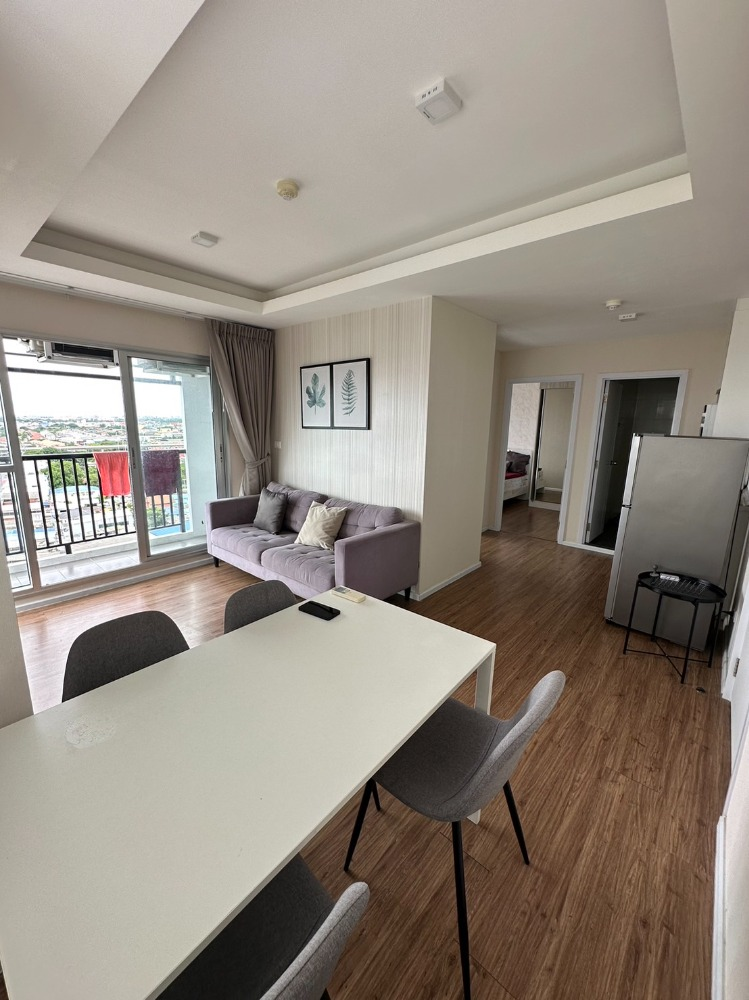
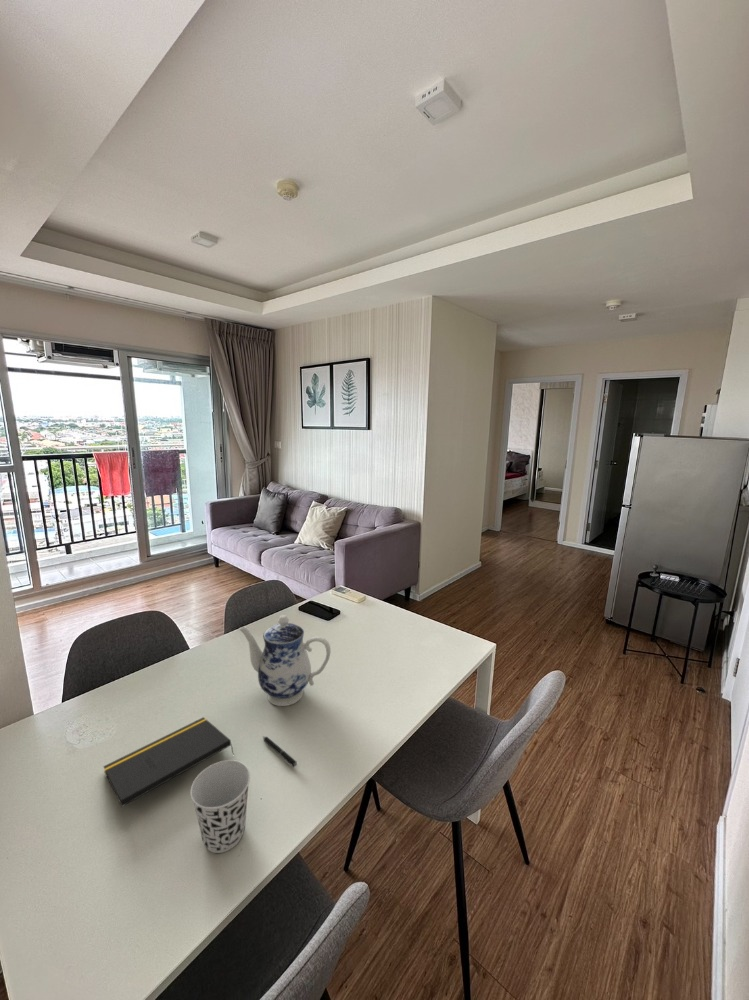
+ pen (278, 749)
+ cup (222, 808)
+ teapot (284, 655)
+ notepad (168, 755)
